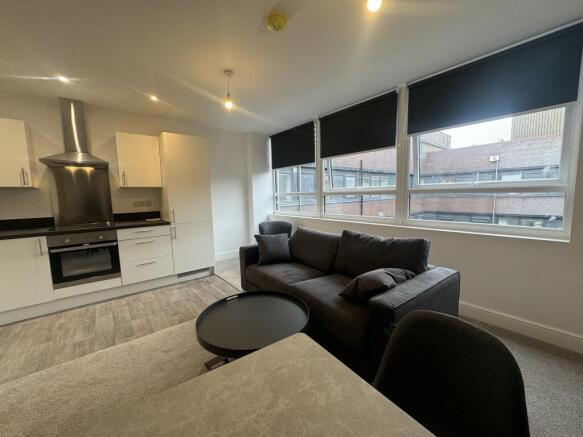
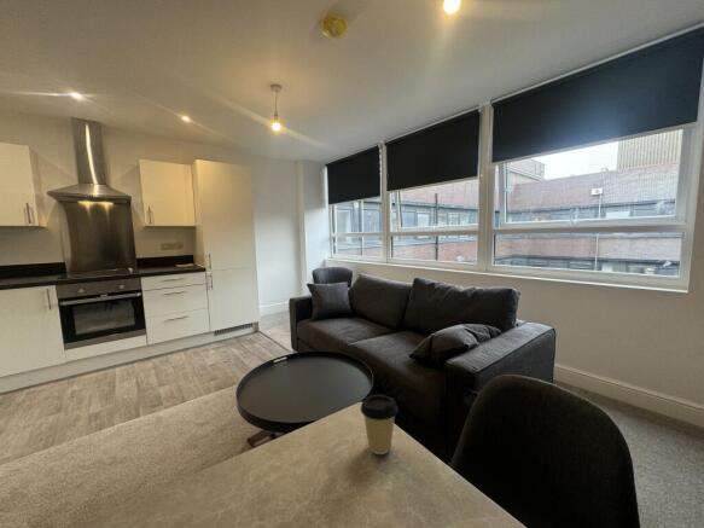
+ coffee cup (379, 423)
